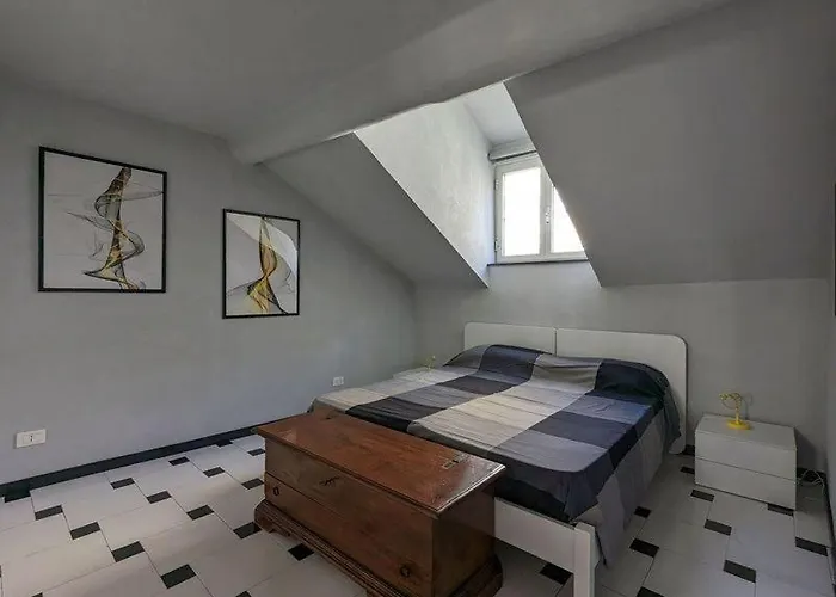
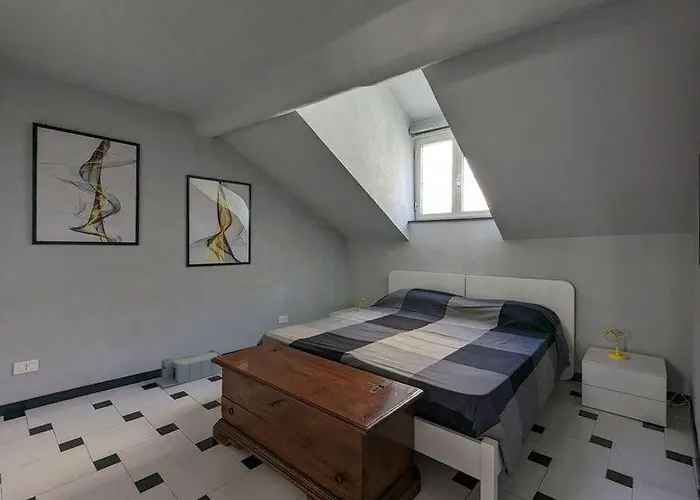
+ storage bin (191, 366)
